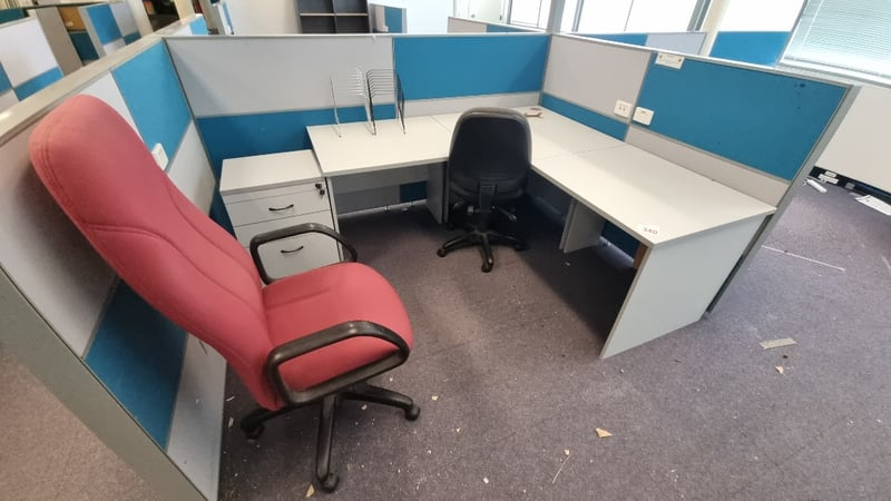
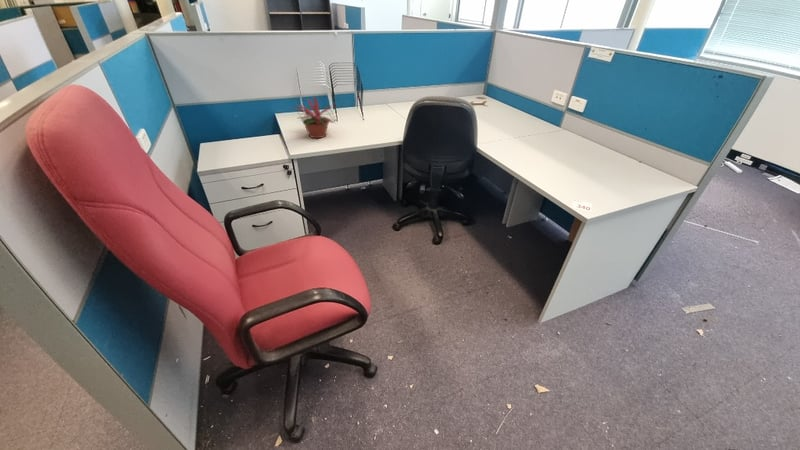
+ potted plant (315, 116)
